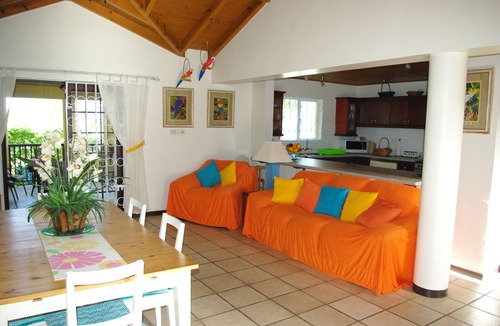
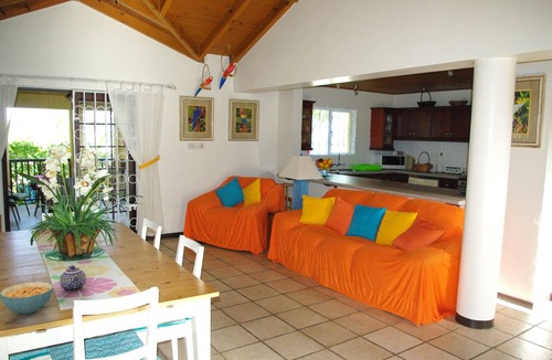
+ cereal bowl (28, 300)
+ teapot (73, 276)
